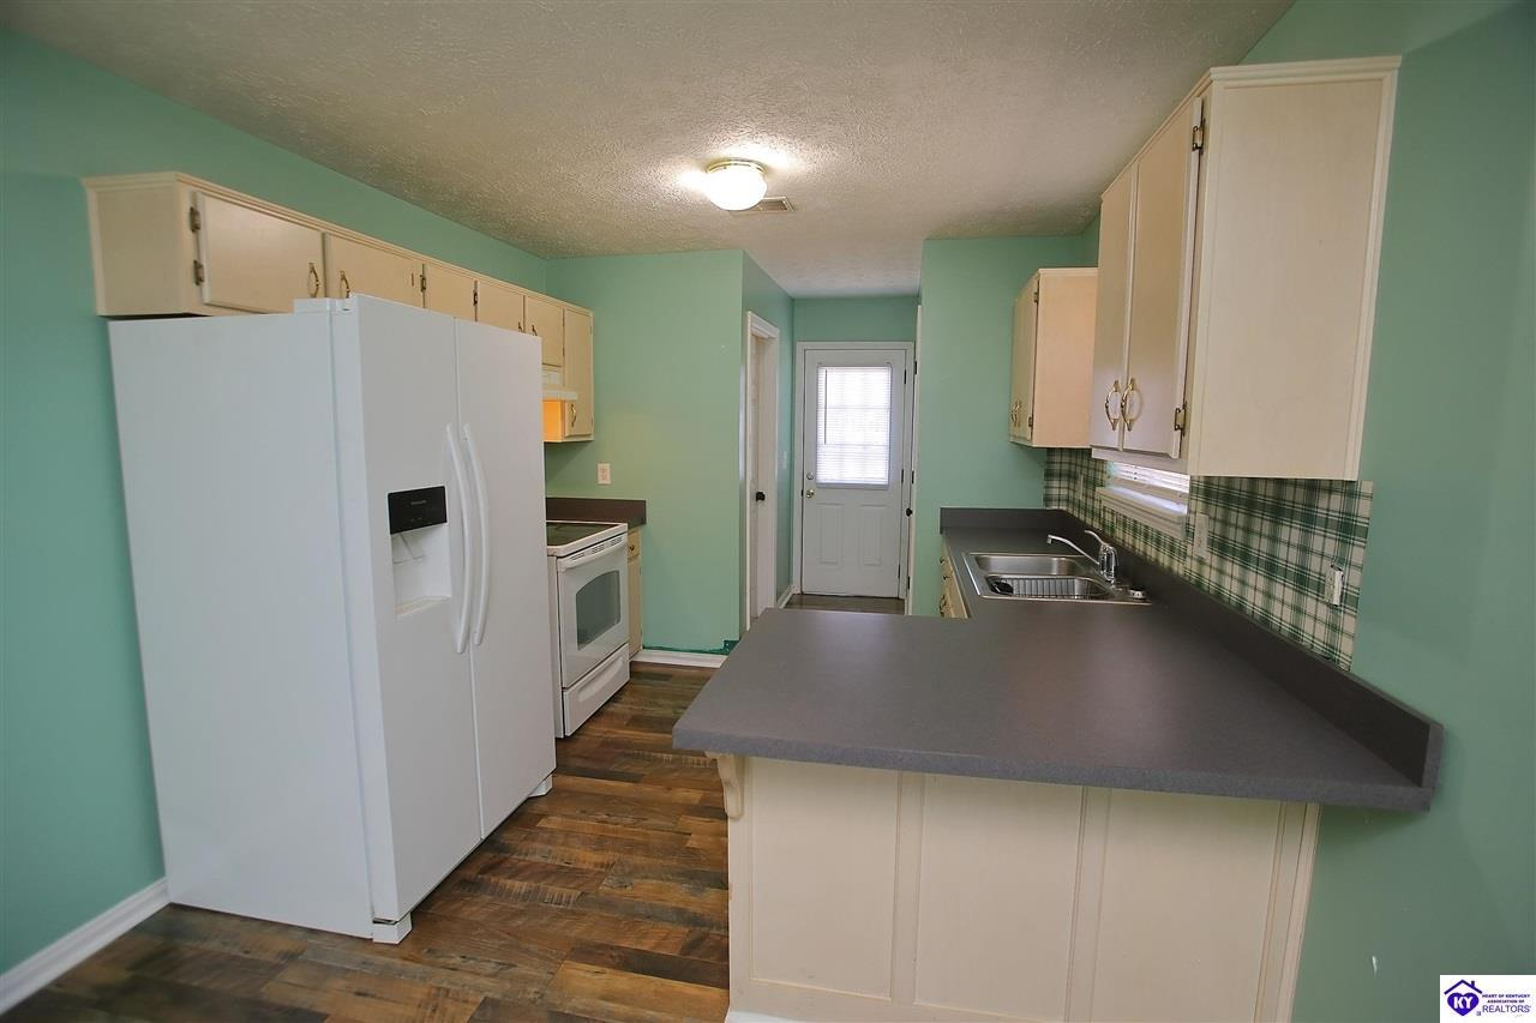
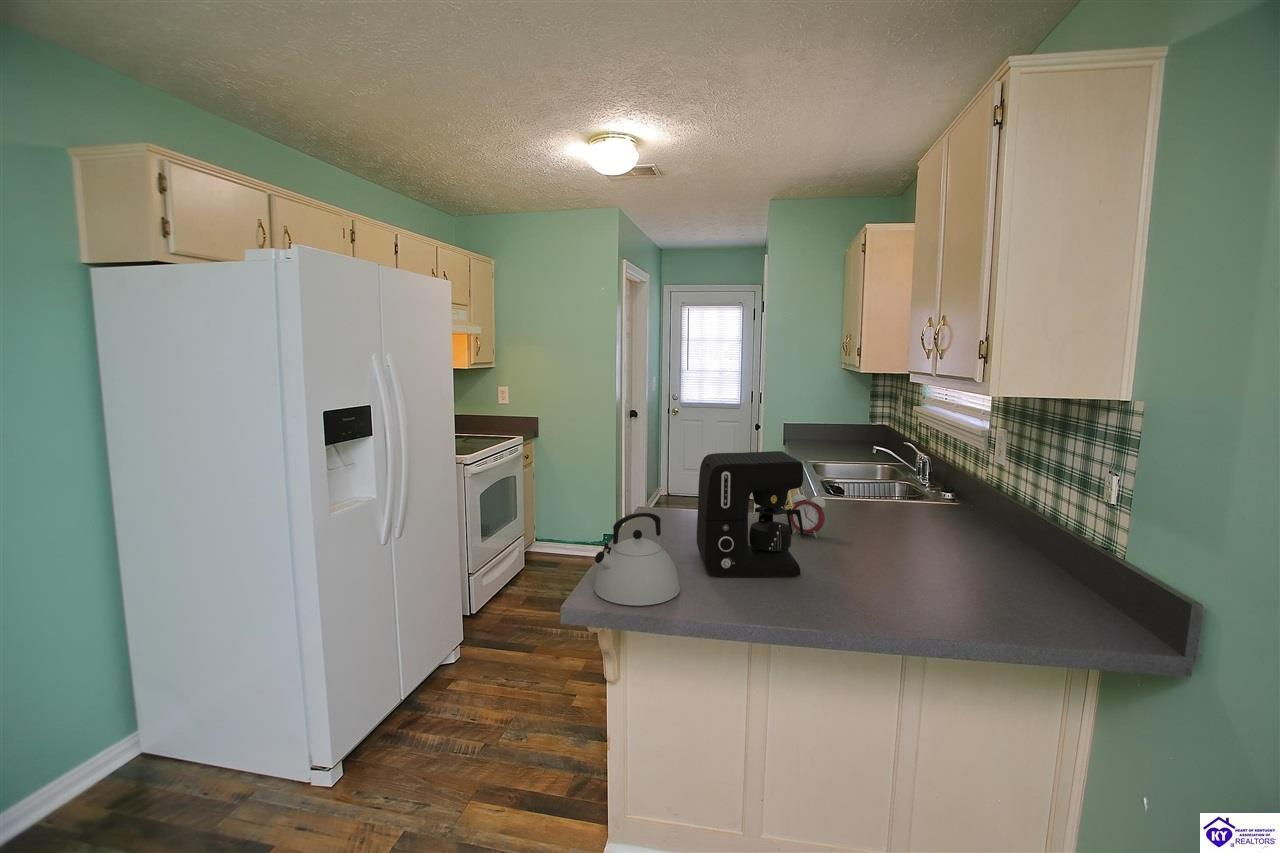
+ alarm clock (807, 512)
+ coffee maker (755, 511)
+ kettle (635, 551)
